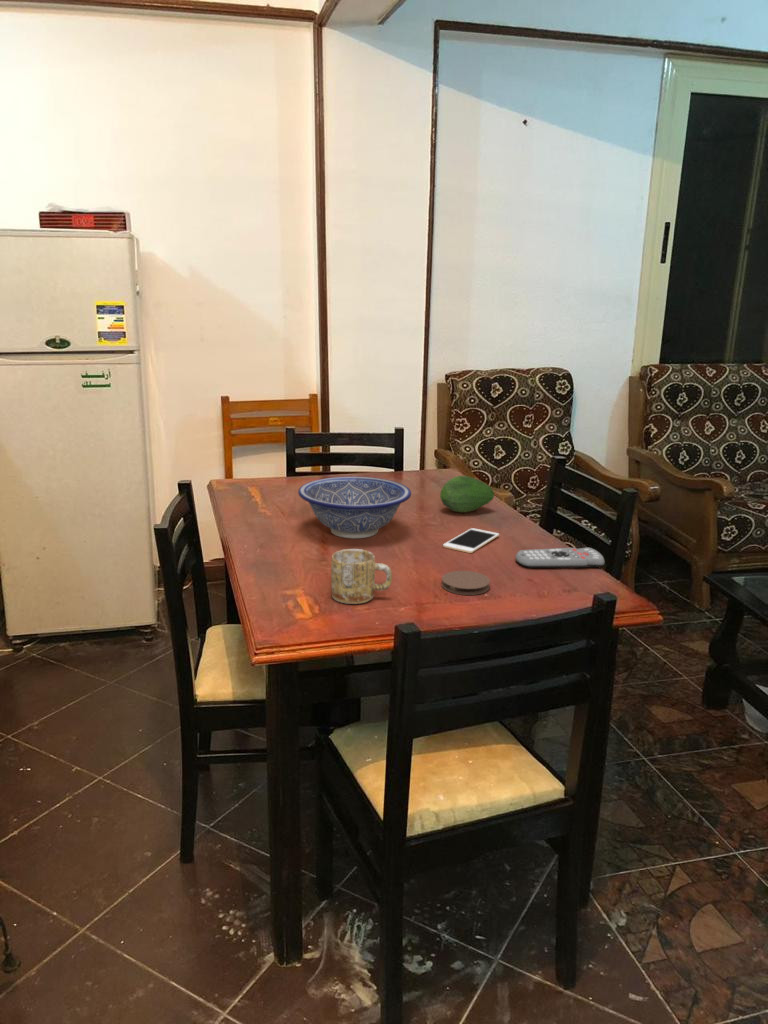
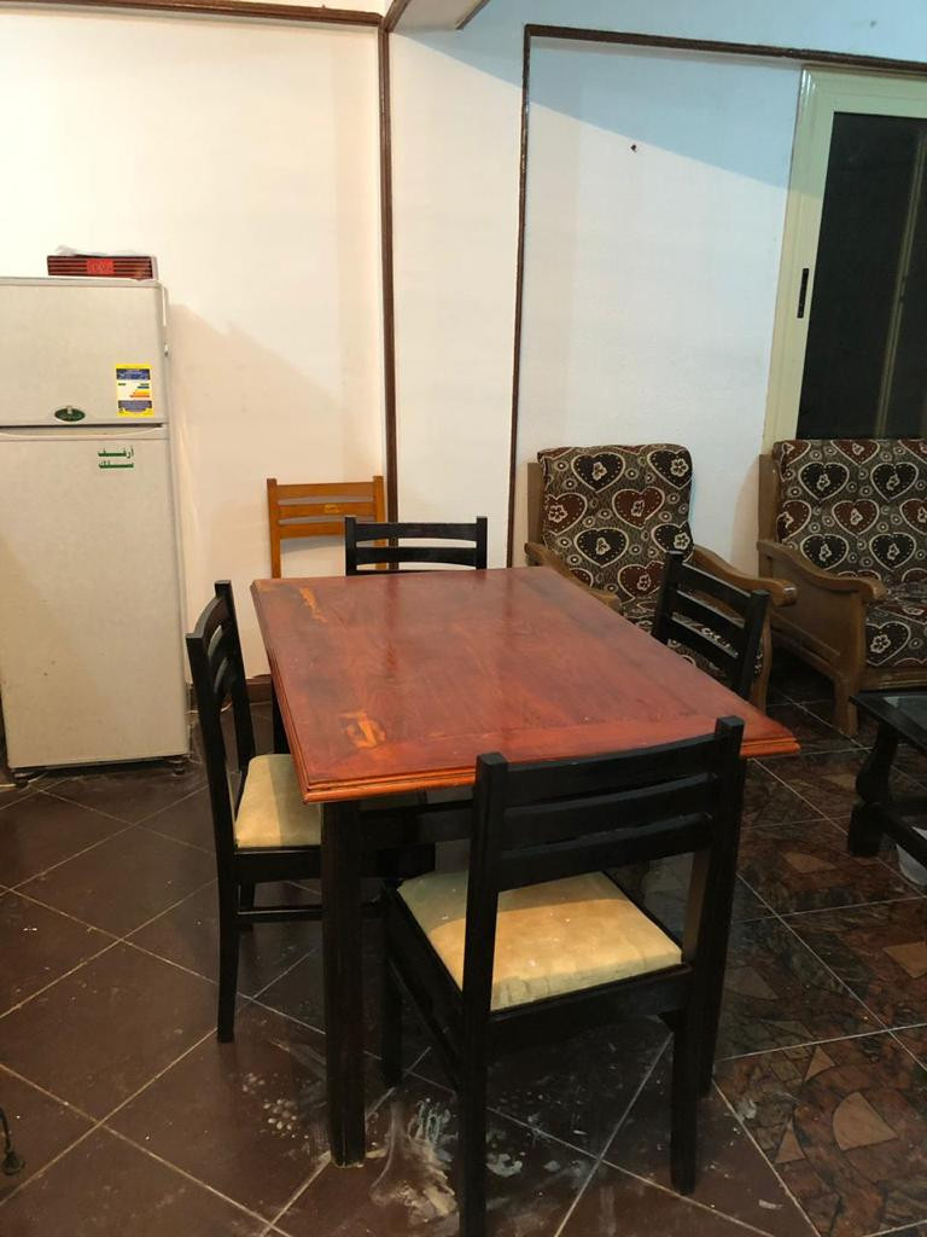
- remote control (558, 558)
- fruit (467, 493)
- mug (361, 576)
- decorative bowl (354, 510)
- cell phone (471, 540)
- coaster (465, 582)
